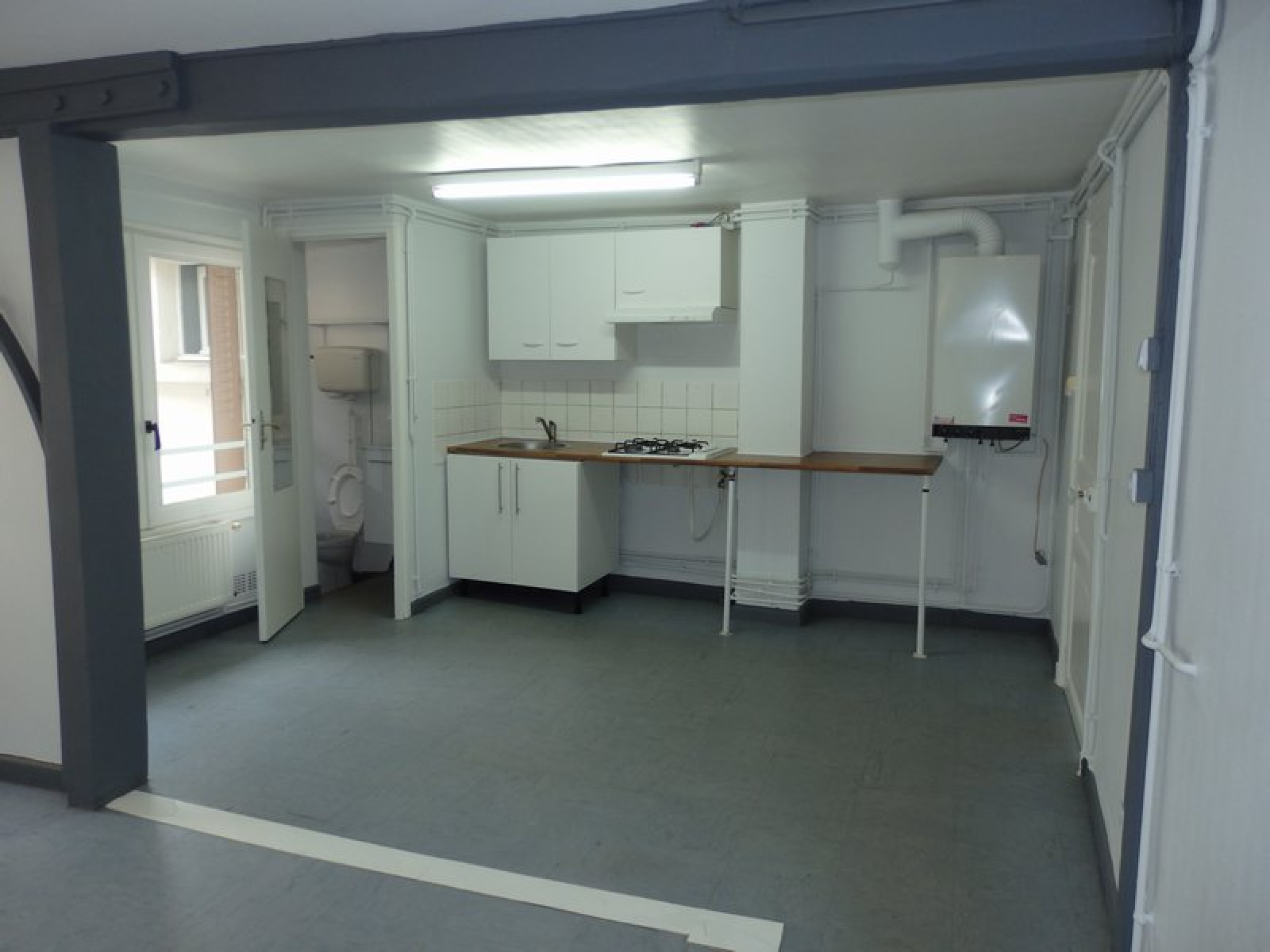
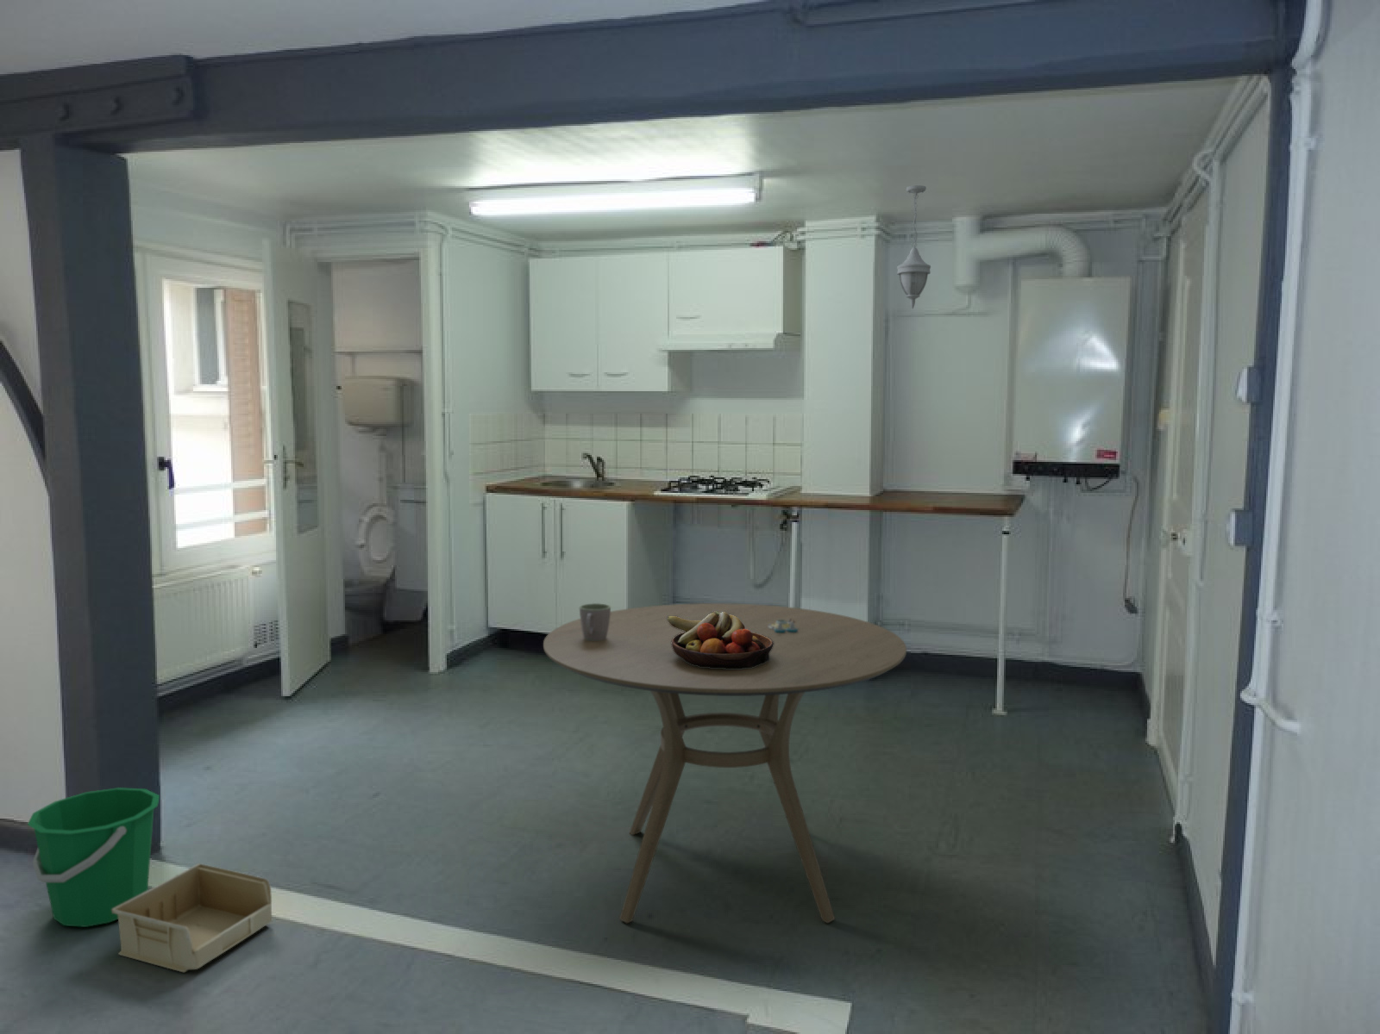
+ salt and pepper shaker set (782, 623)
+ mug (593, 623)
+ pendant light (914, 248)
+ fruit bowl (722, 635)
+ bucket (98, 858)
+ dining table (722, 757)
+ storage bin (197, 916)
